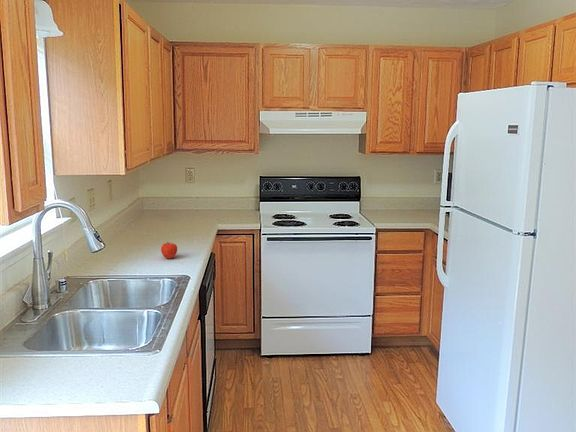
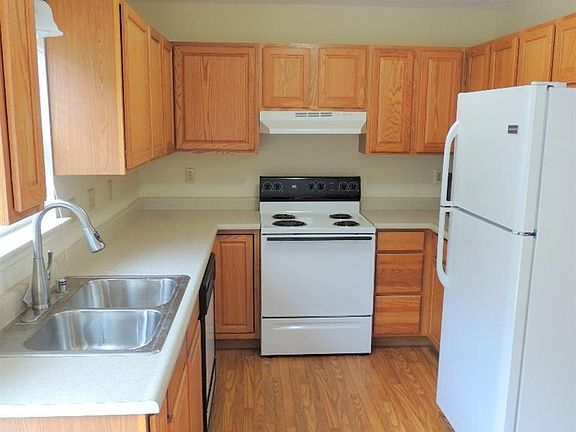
- fruit (169, 249)
